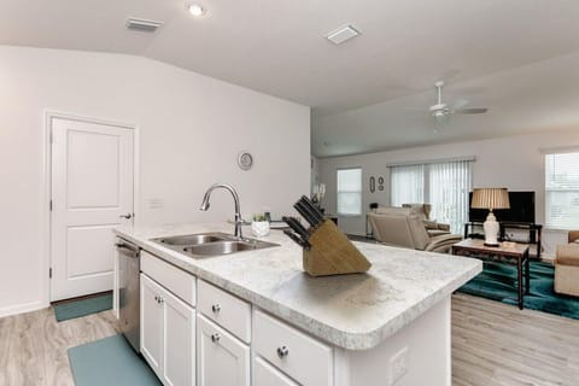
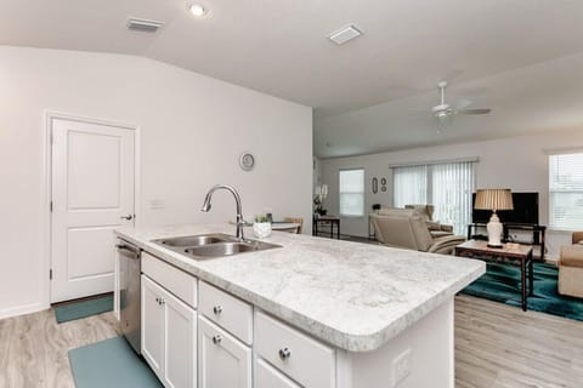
- knife block (326, 233)
